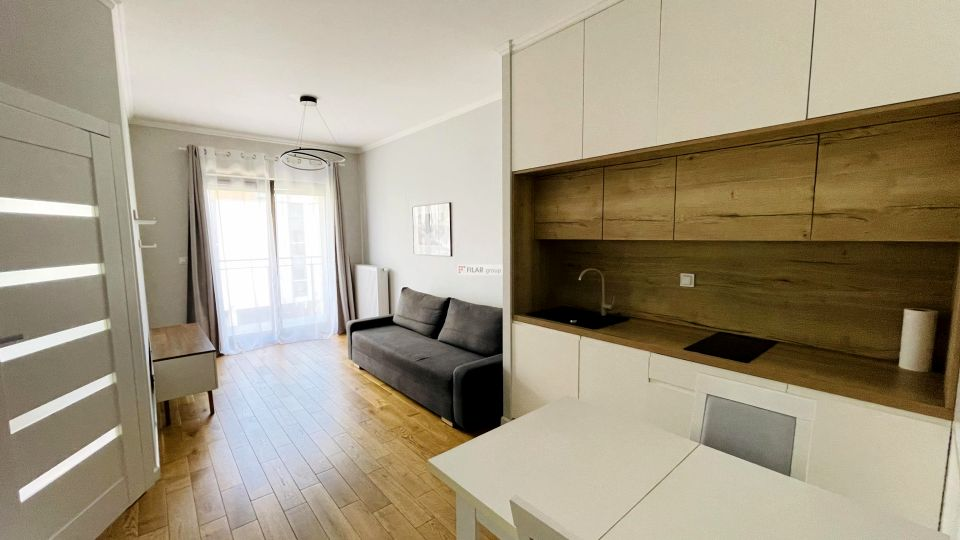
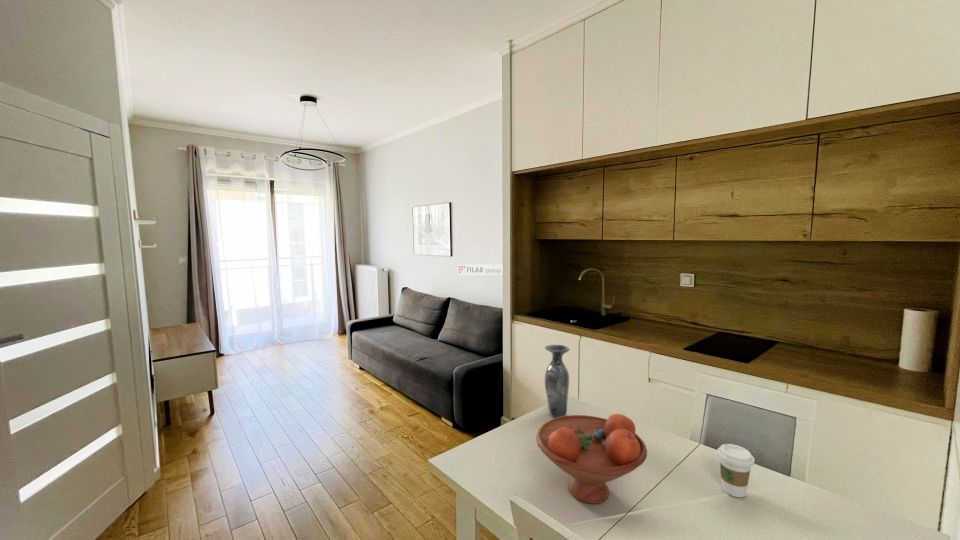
+ fruit bowl (589, 455)
+ coffee cup (734, 470)
+ vase (556, 381)
